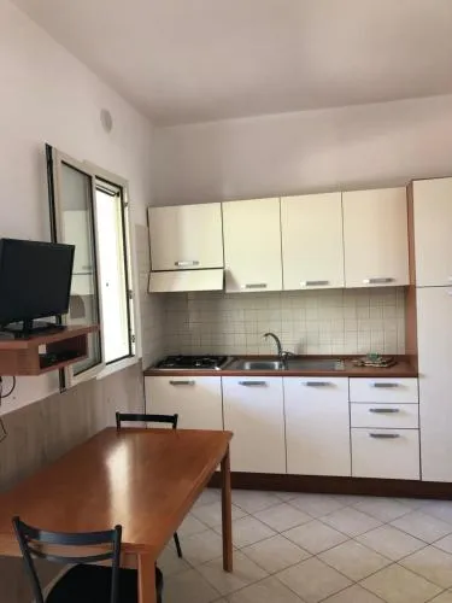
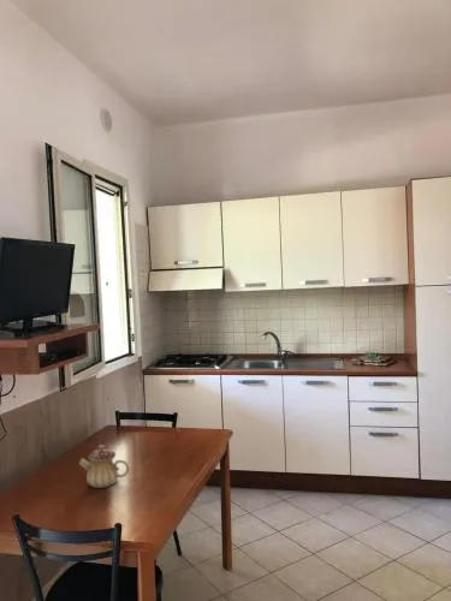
+ teapot (103, 464)
